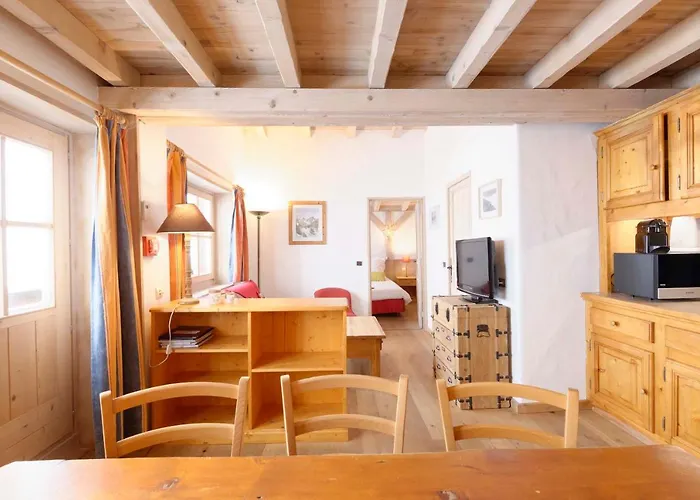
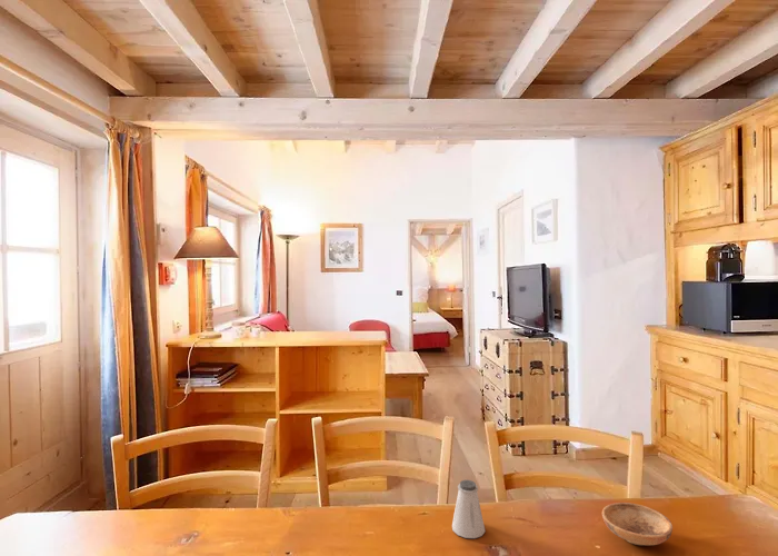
+ saltshaker (468, 505)
+ bowl (636, 528)
